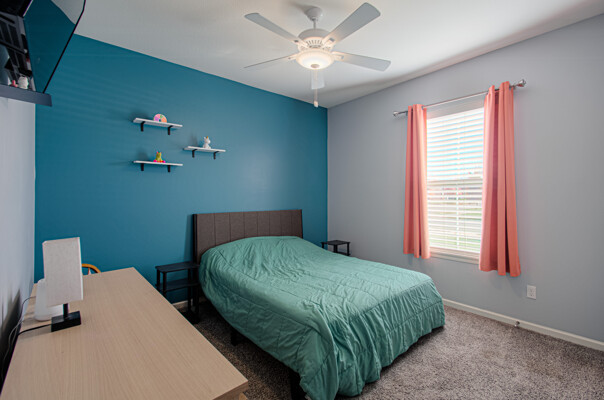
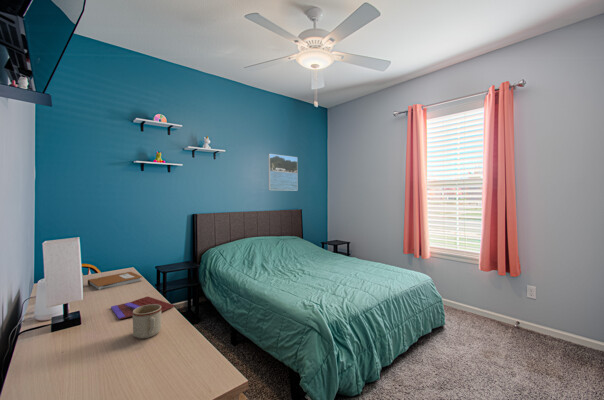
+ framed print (283, 173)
+ book (143, 305)
+ mug (148, 322)
+ notebook (116, 280)
